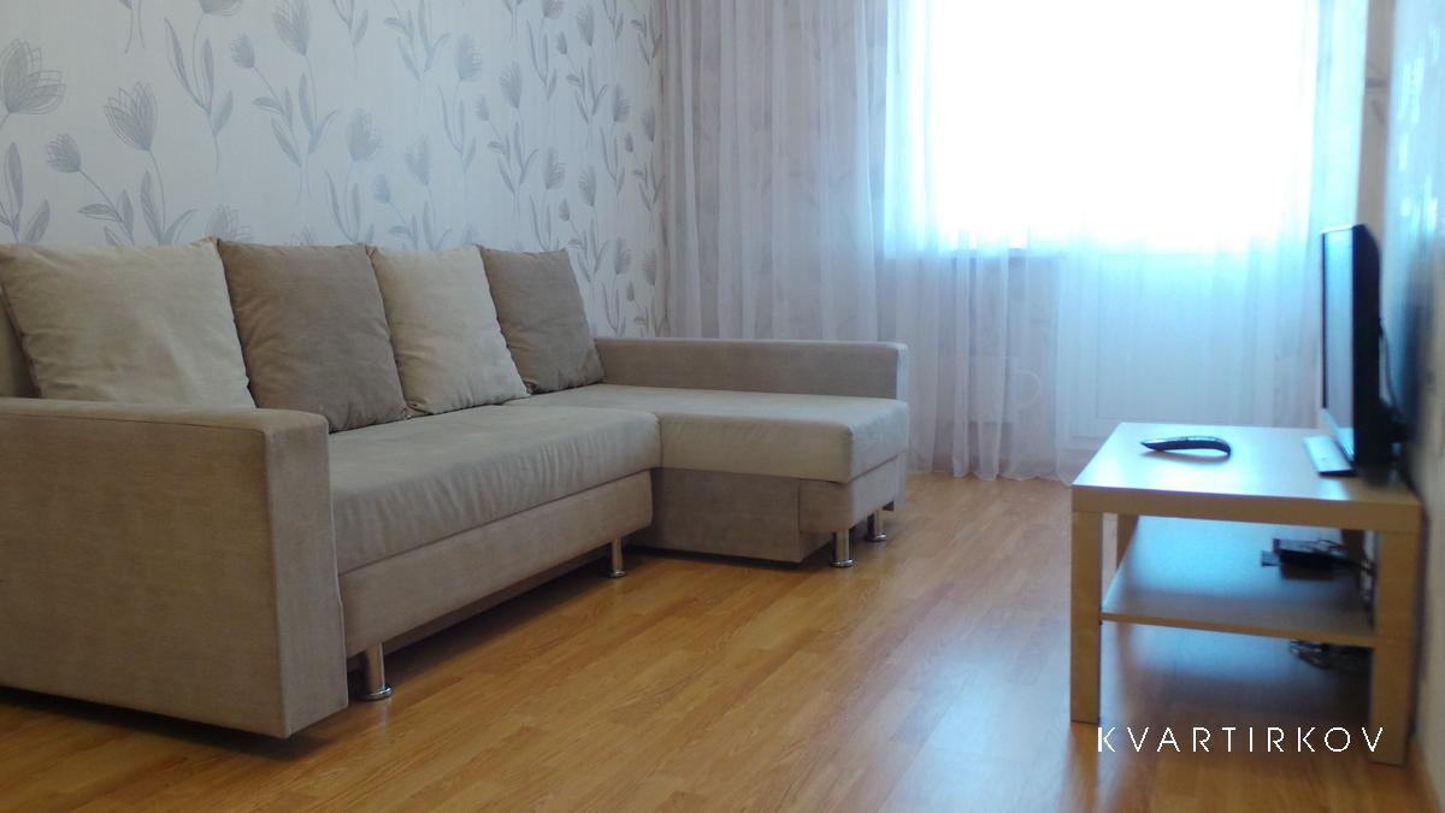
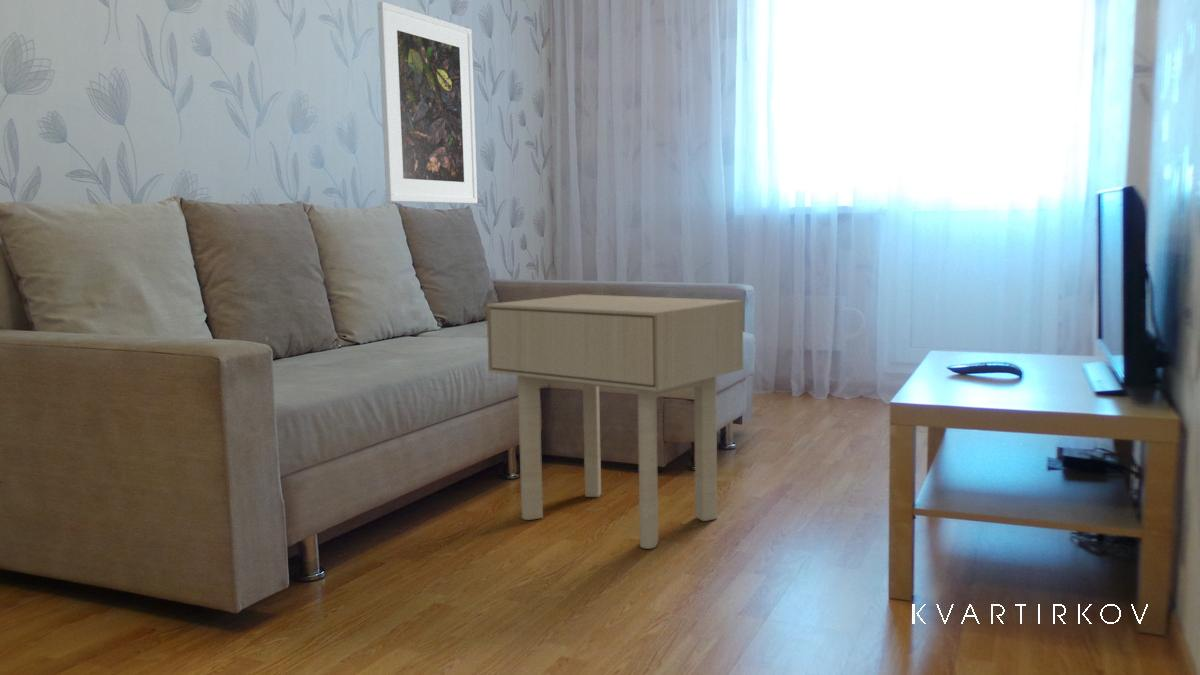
+ side table (599, 411)
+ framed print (431, 110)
